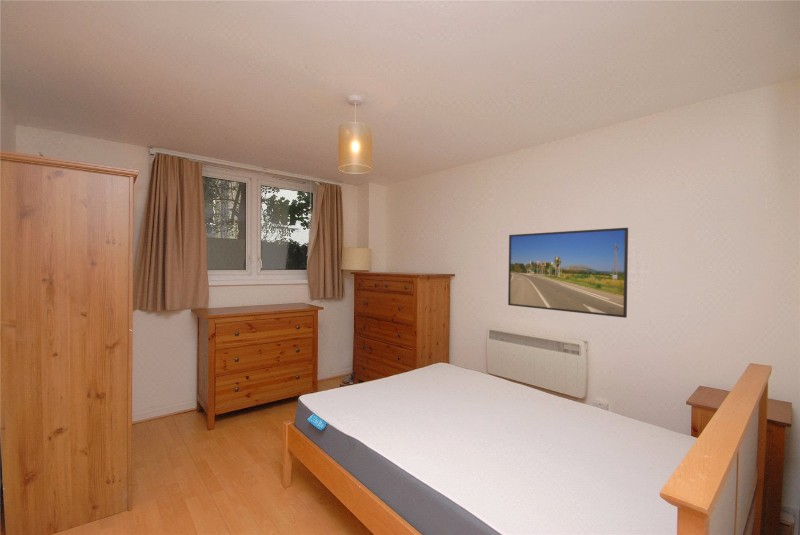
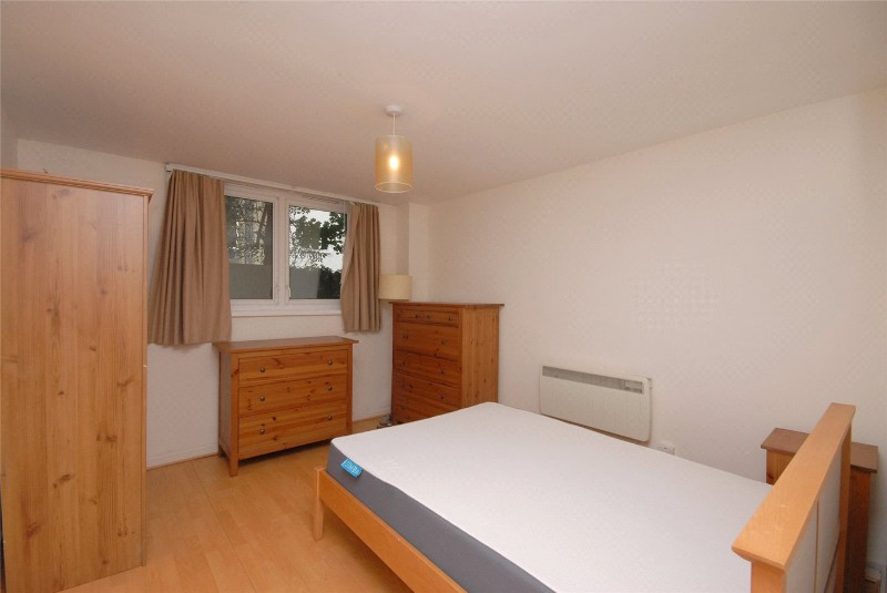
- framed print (560, 271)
